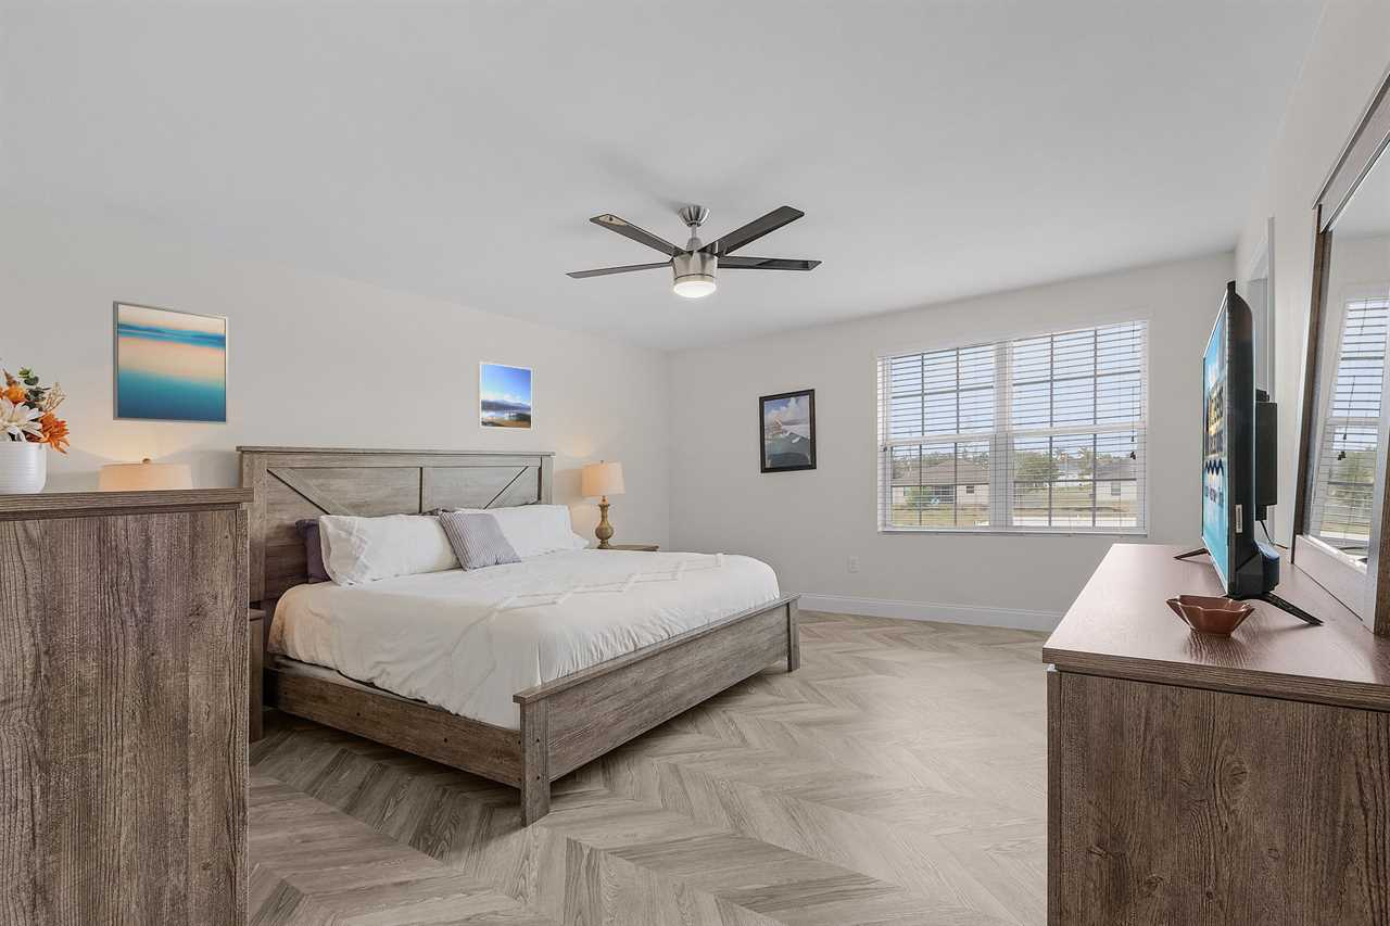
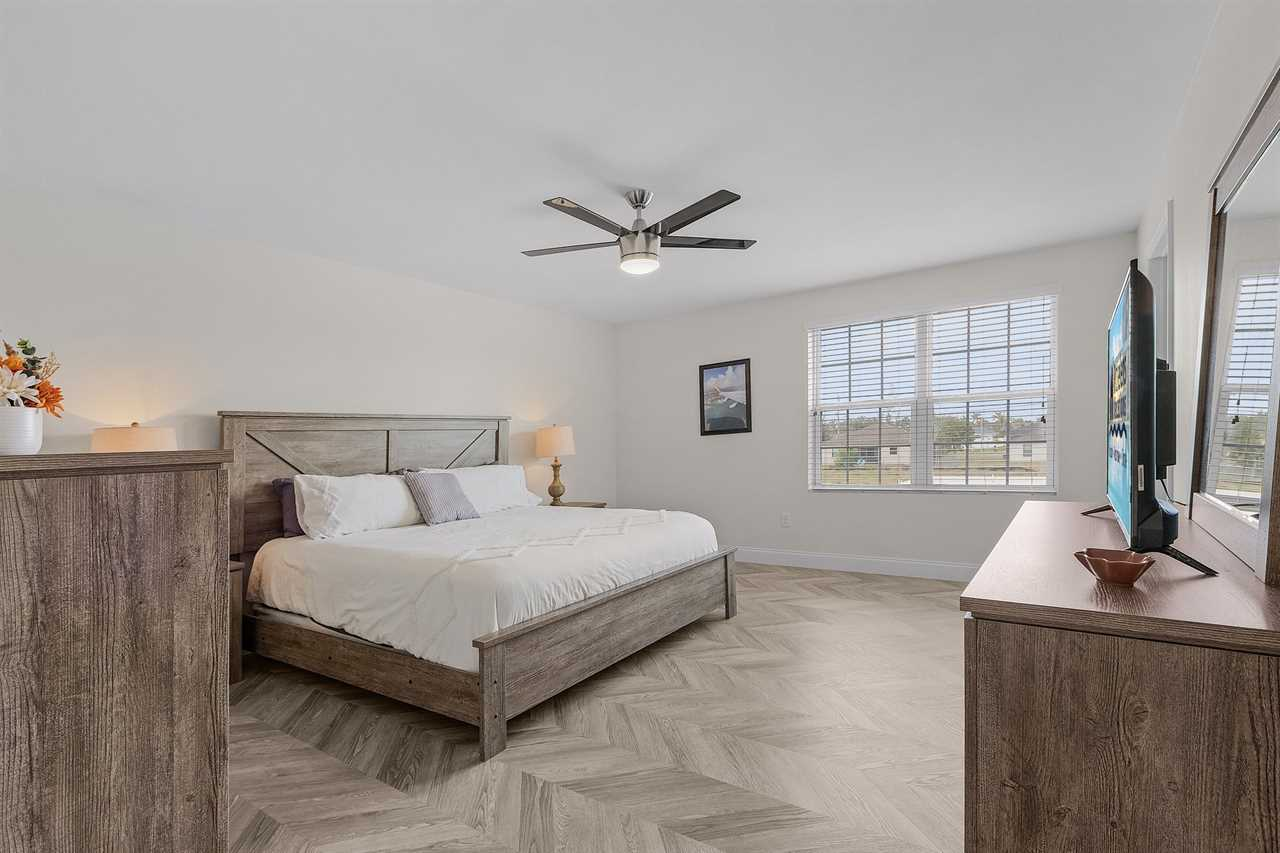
- wall art (173, 366)
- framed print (505, 396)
